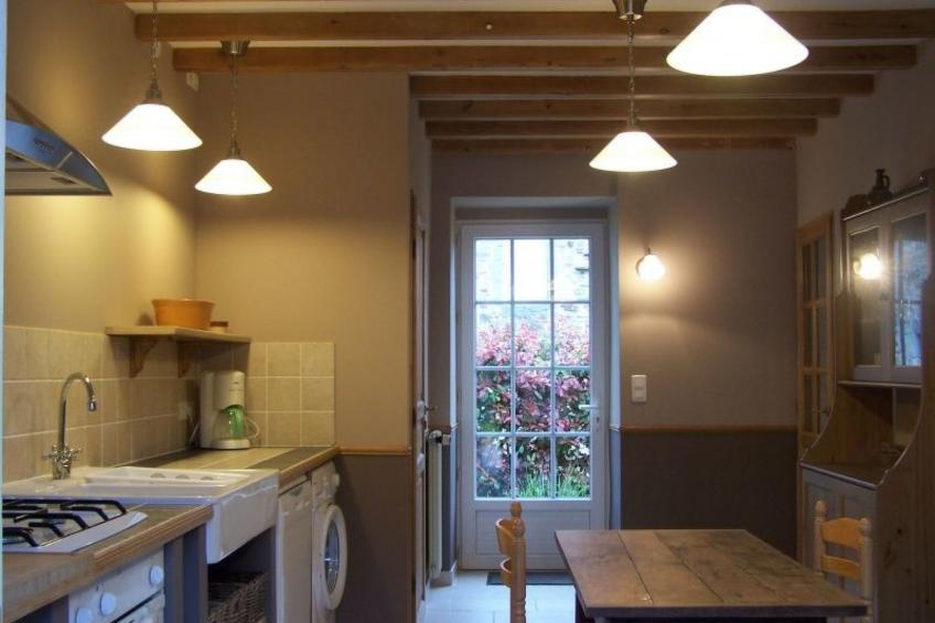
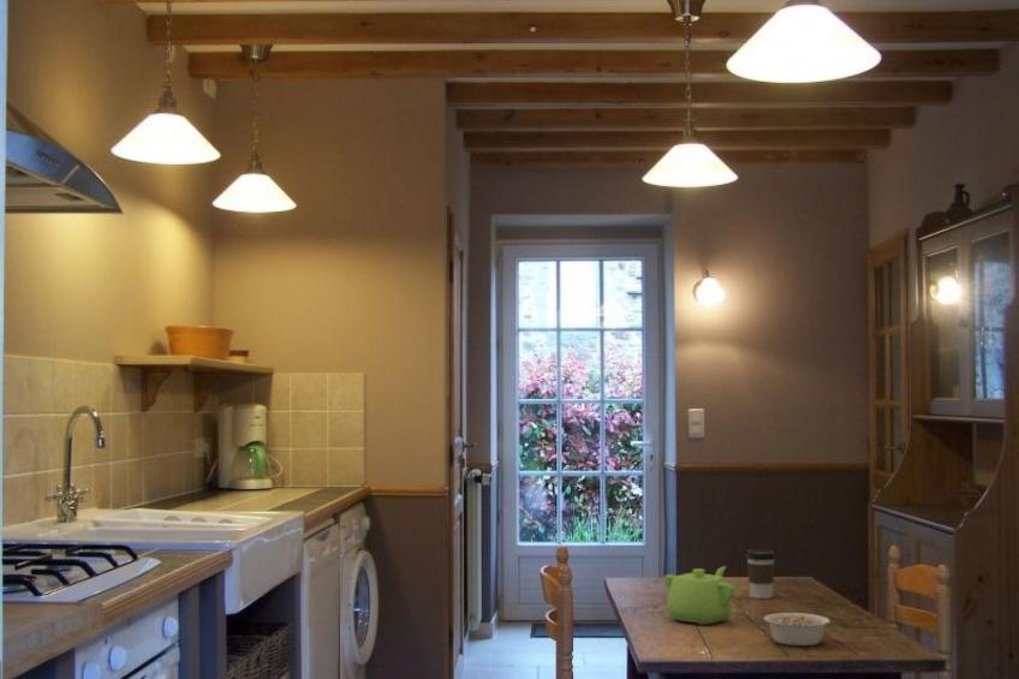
+ teapot (704, 592)
+ legume (799, 627)
+ coffee cup (761, 573)
